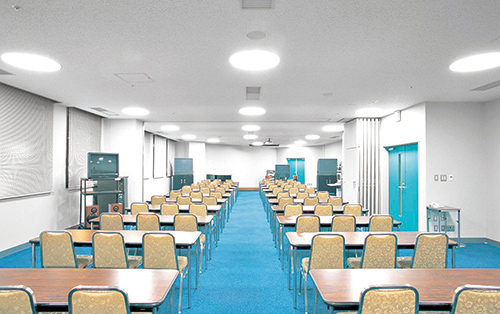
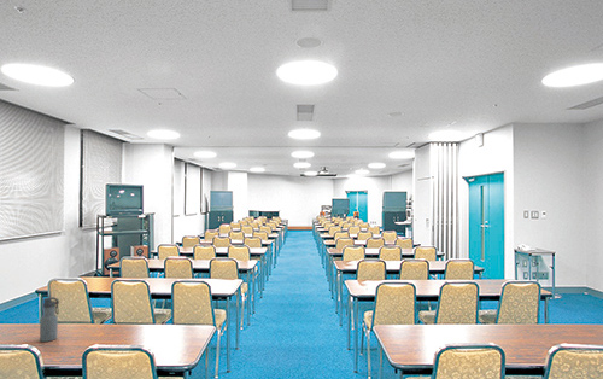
+ water bottle (48, 317)
